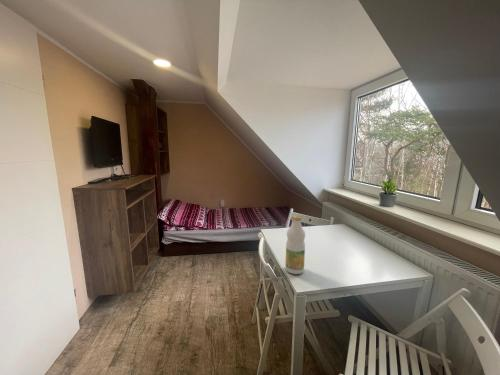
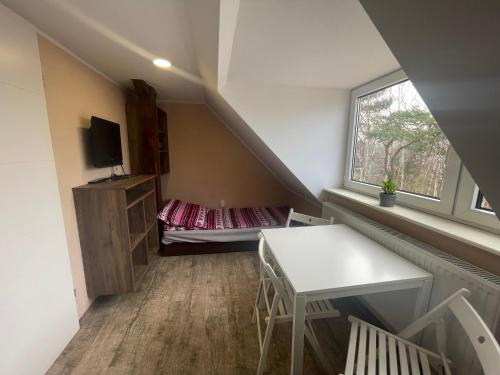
- bottle (295, 243)
